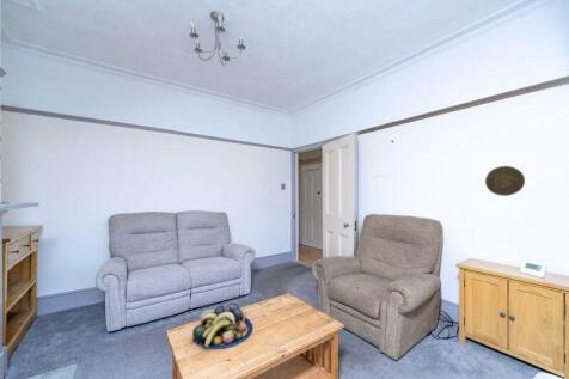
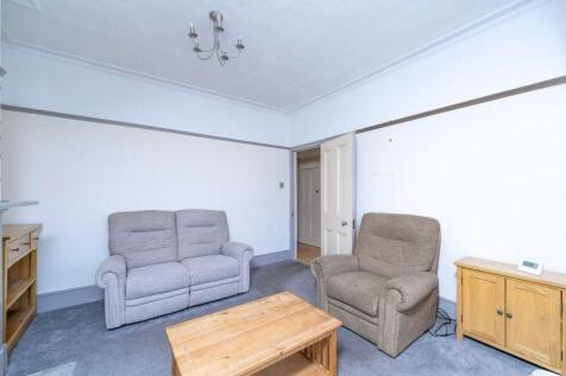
- decorative plate (503, 181)
- fruit bowl (224, 320)
